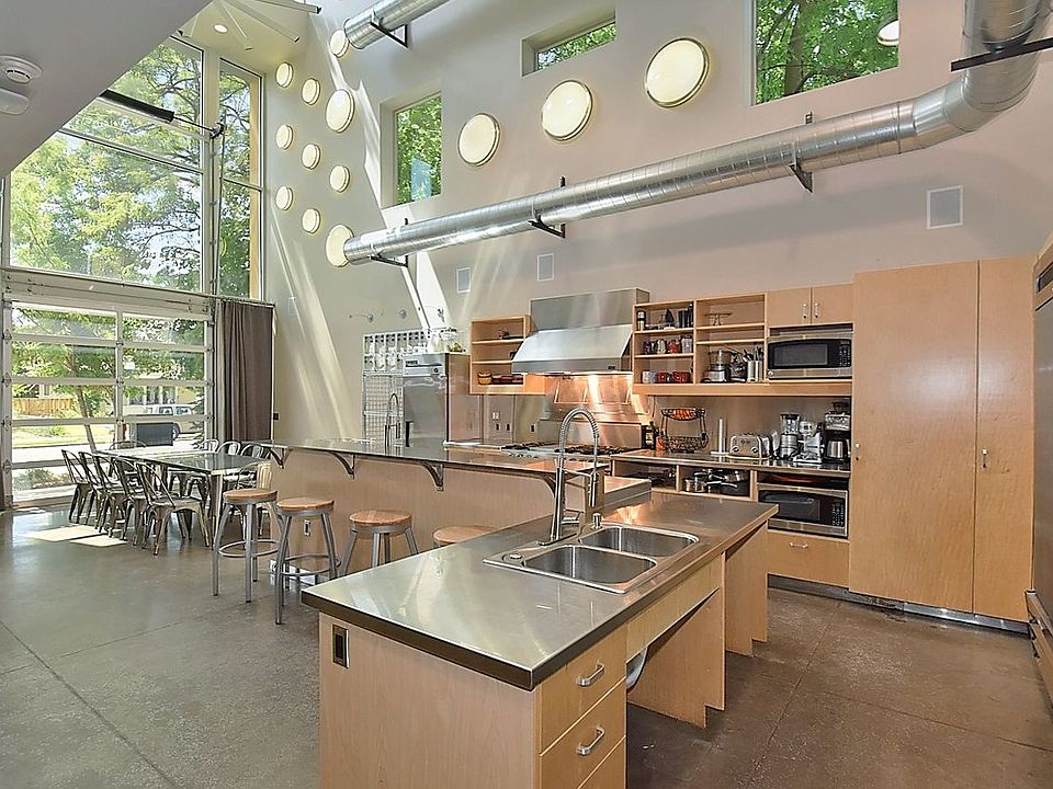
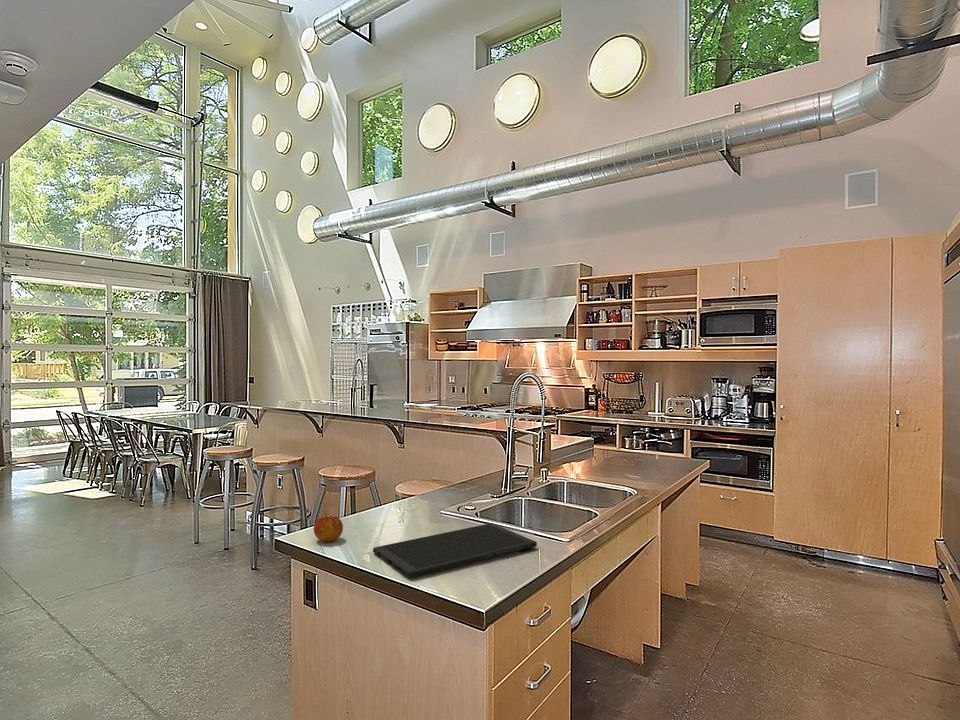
+ cutting board (456, 547)
+ apple (328, 527)
